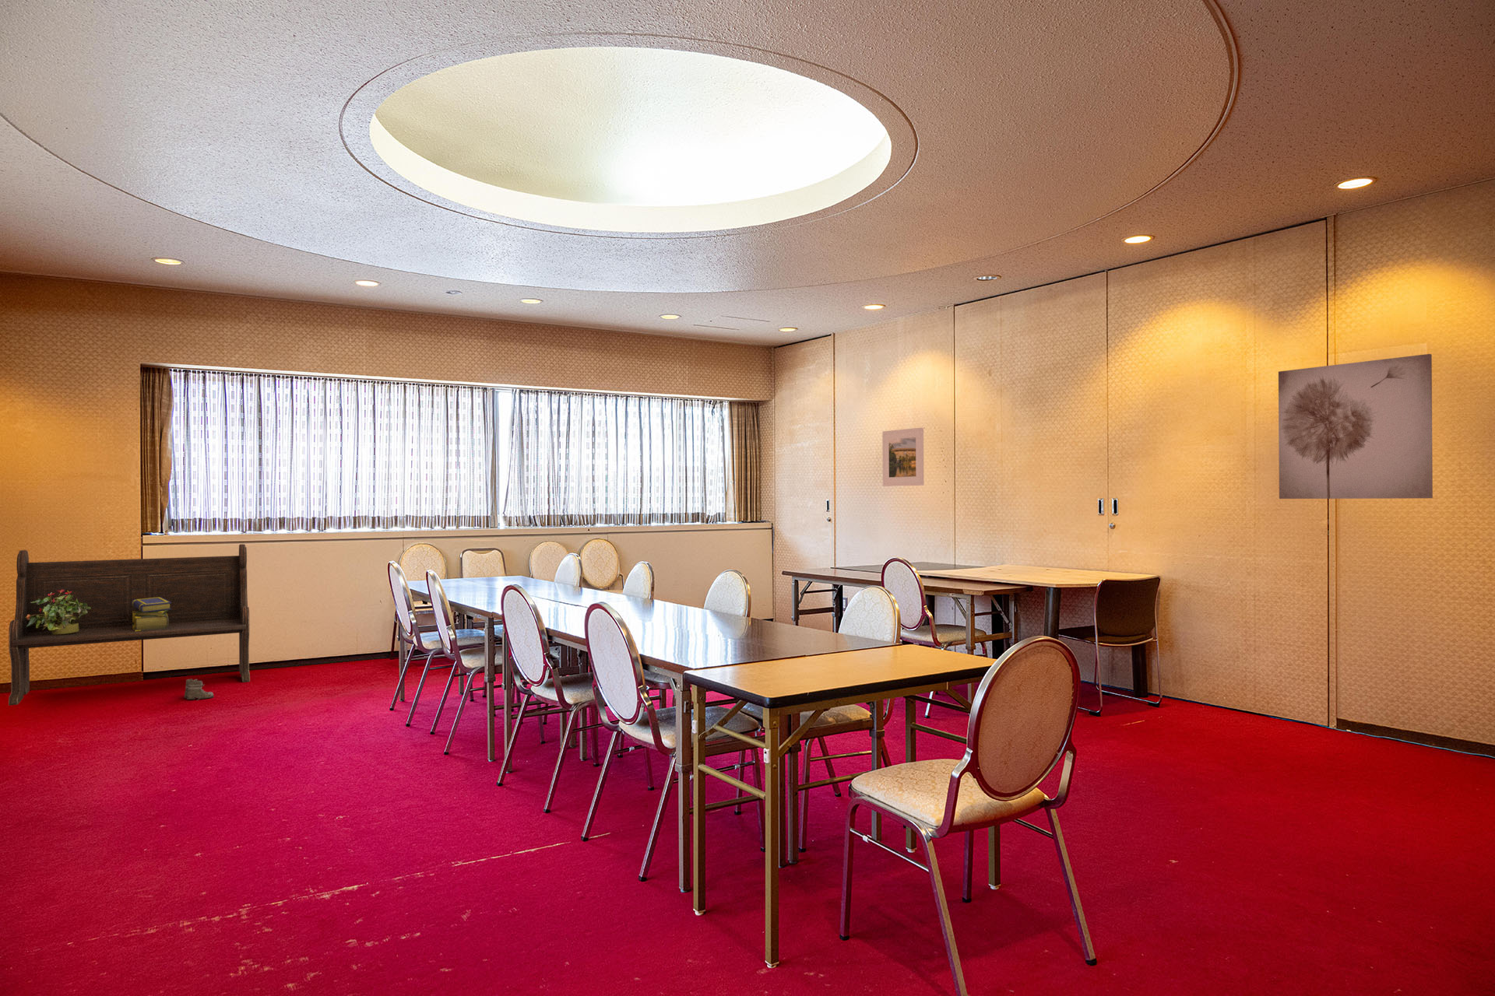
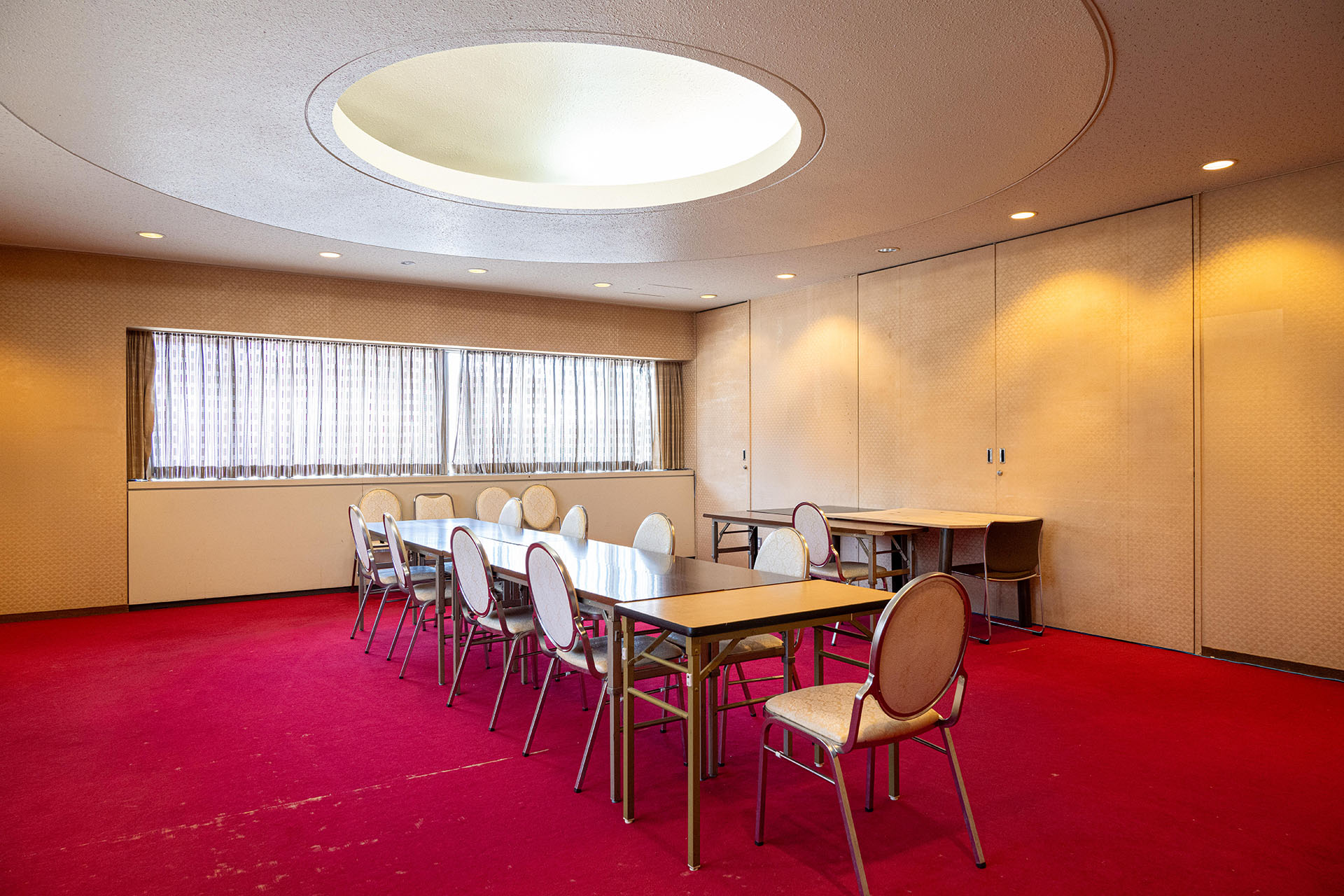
- wall art (1350, 430)
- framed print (902, 458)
- stack of books (151, 614)
- potted plant (58, 611)
- boots (198, 688)
- bench (131, 617)
